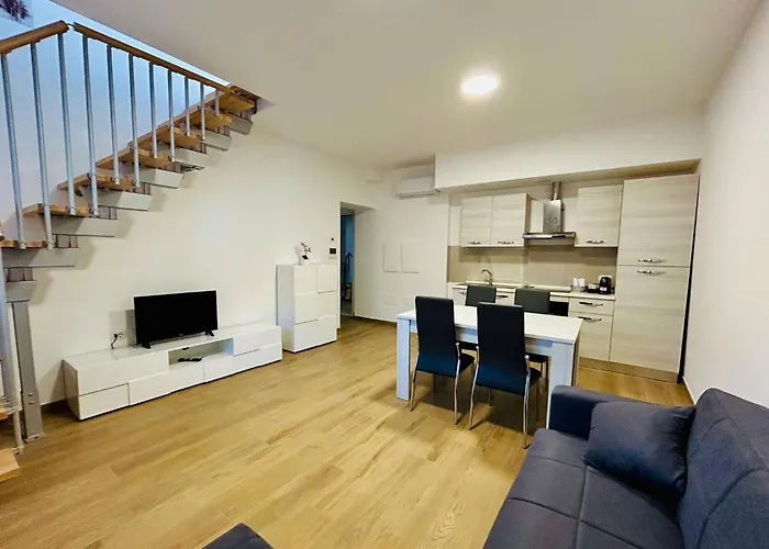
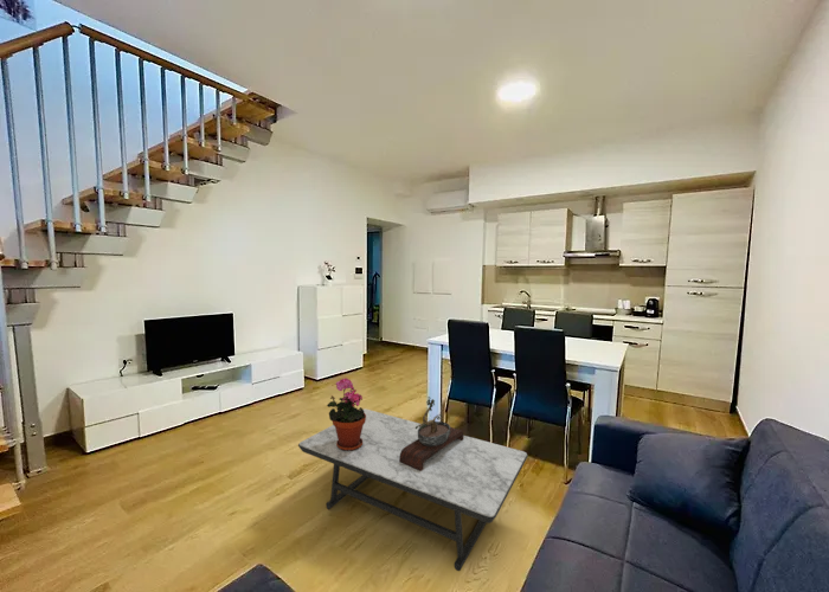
+ coffee table (410, 478)
+ bonsai tree (433, 423)
+ potted plant (347, 412)
